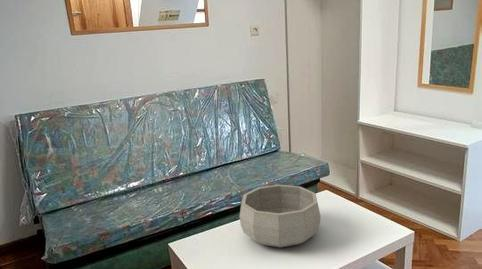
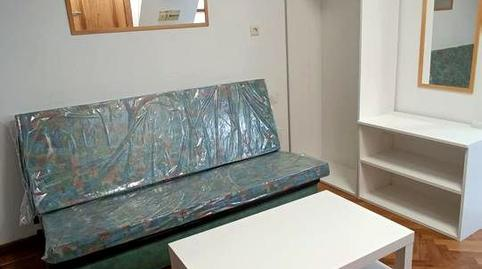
- decorative bowl (279, 215)
